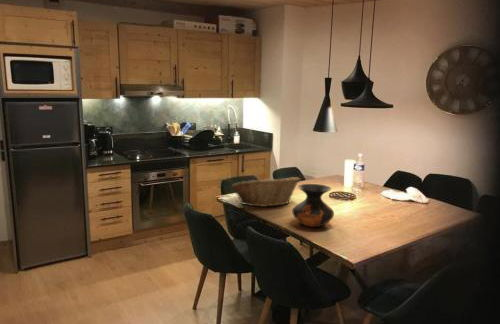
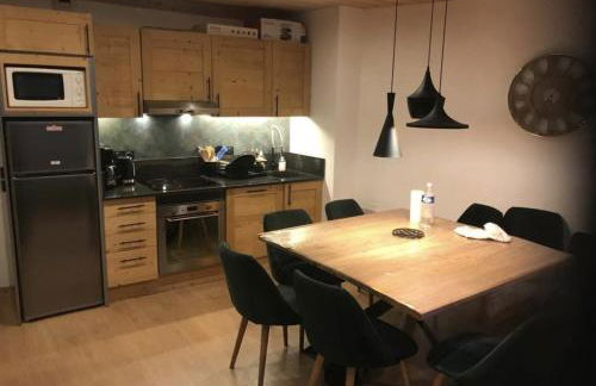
- vase (313, 205)
- fruit basket (265, 188)
